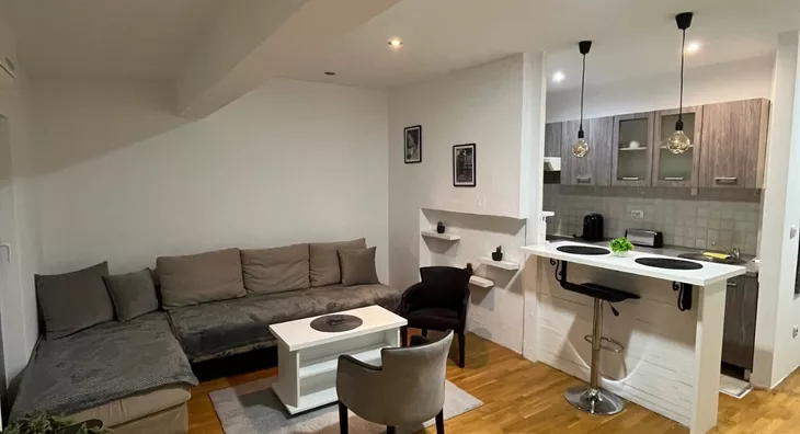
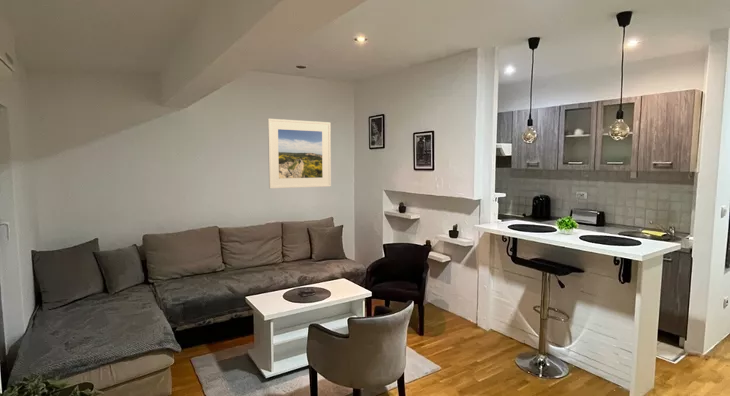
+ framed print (300, 154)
